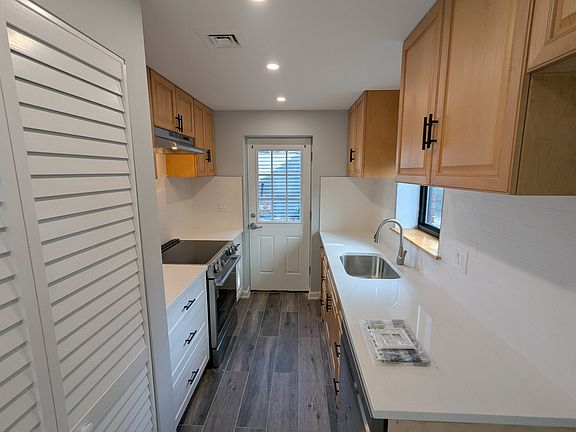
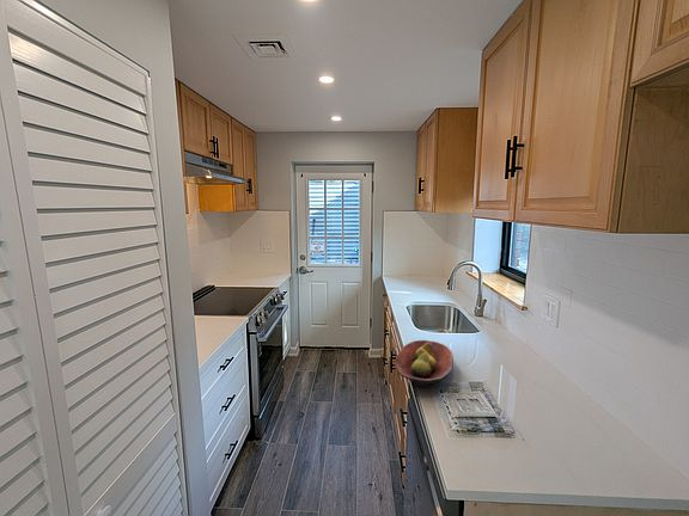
+ fruit bowl (423, 358)
